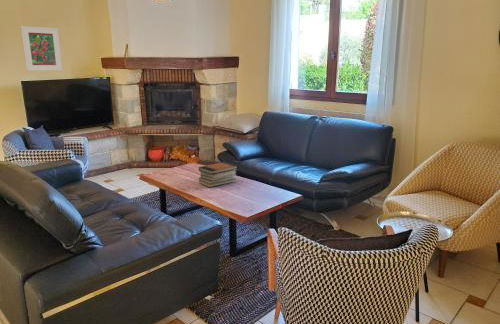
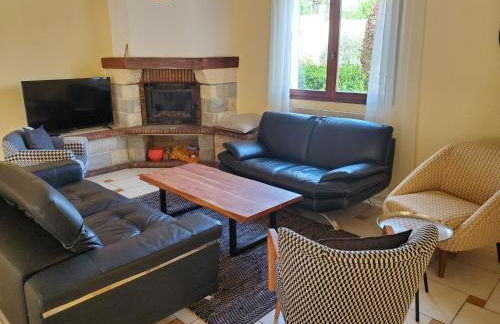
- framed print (42, 49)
- book stack (218, 174)
